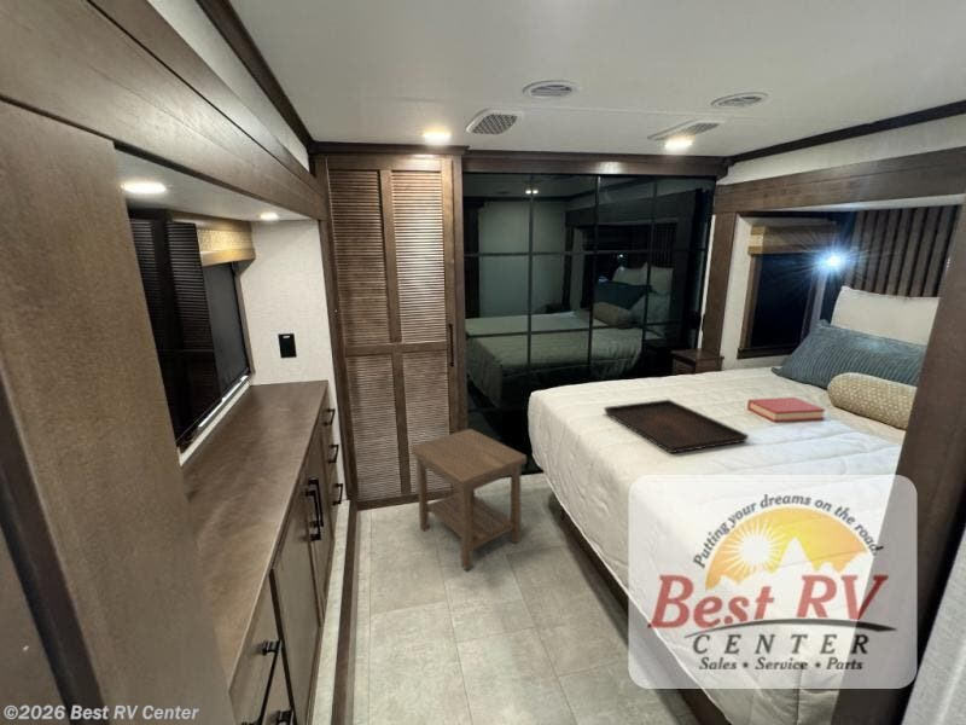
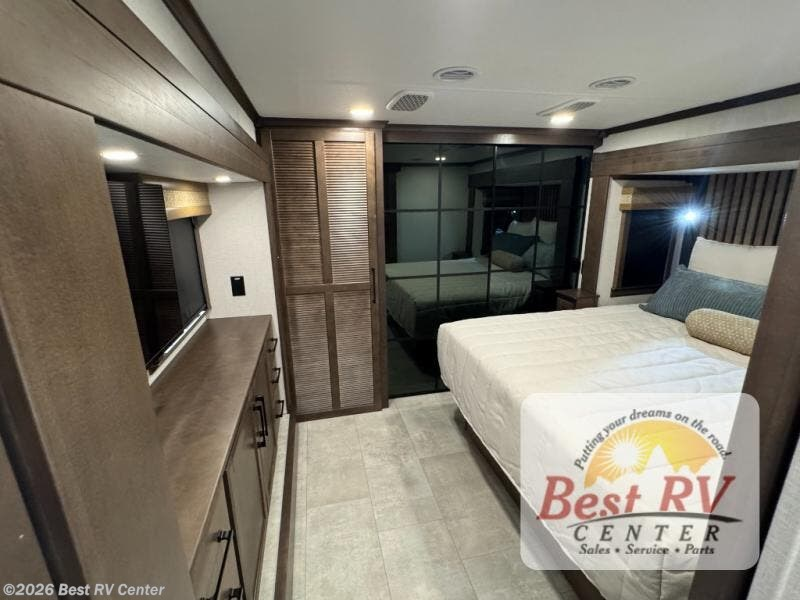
- hardback book (784, 408)
- side table (467, 493)
- serving tray (669, 423)
